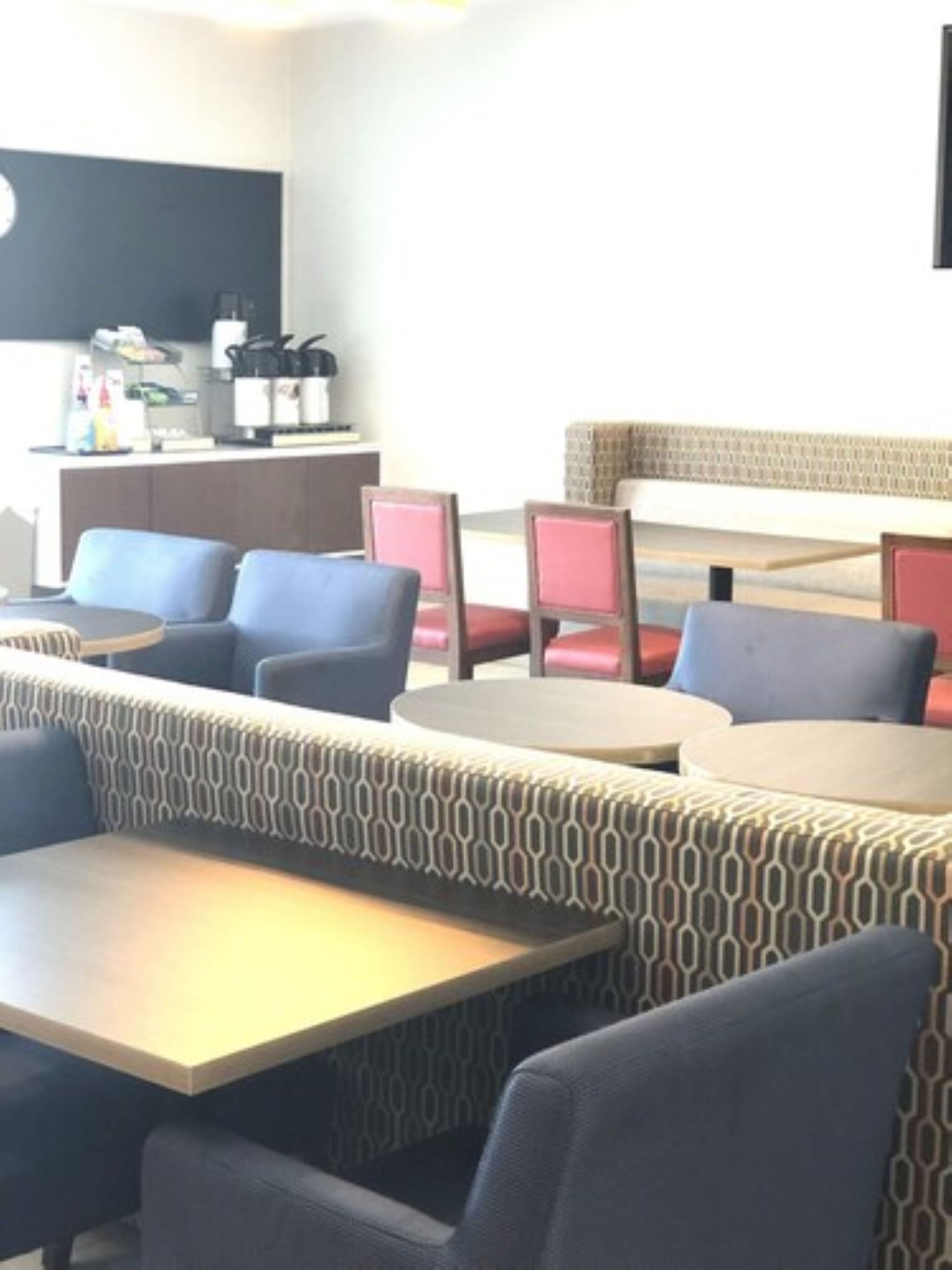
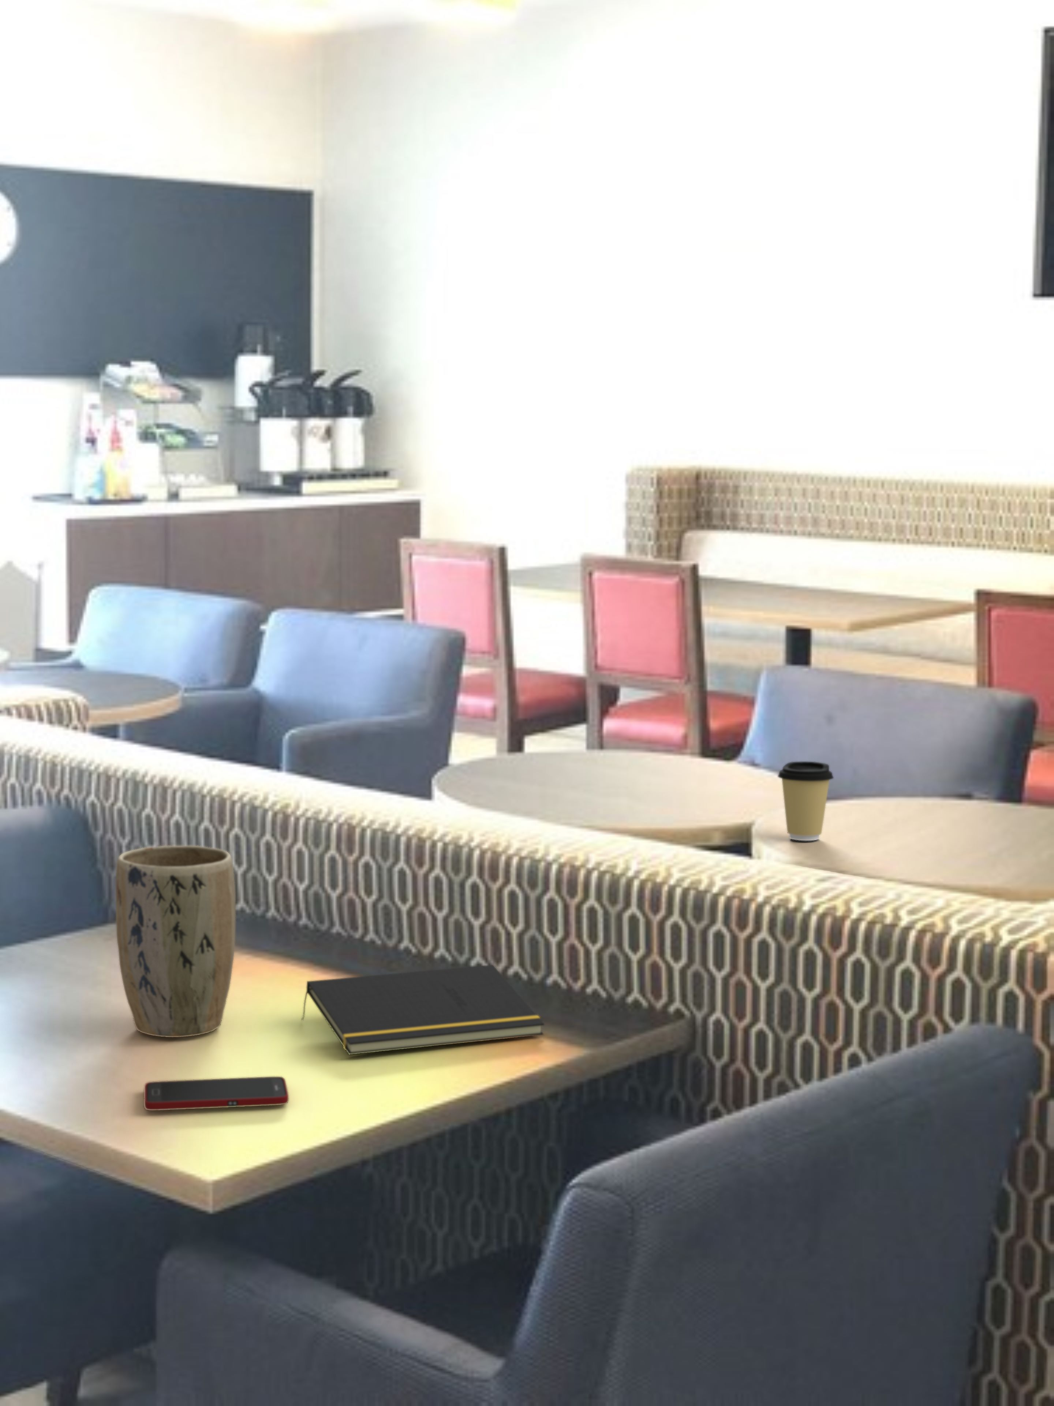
+ notepad (424, 1007)
+ plant pot (176, 941)
+ cell phone (216, 1094)
+ coffee cup (805, 802)
